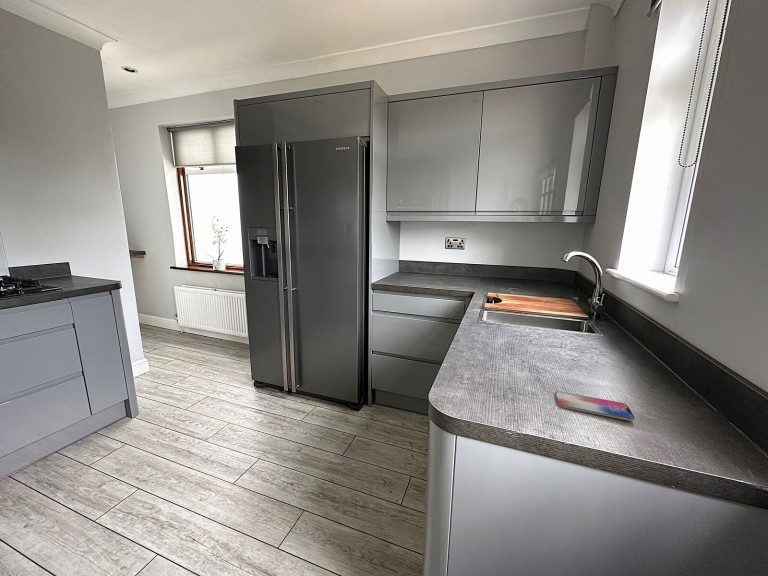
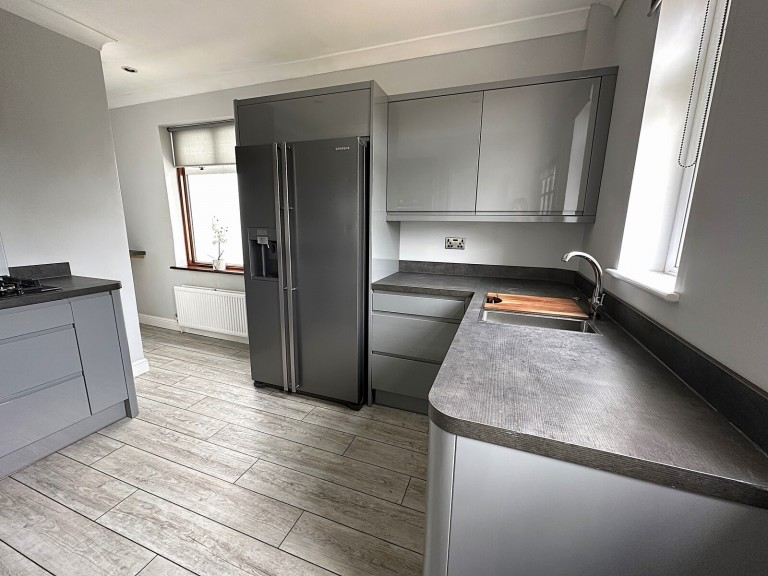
- smartphone (592, 405)
